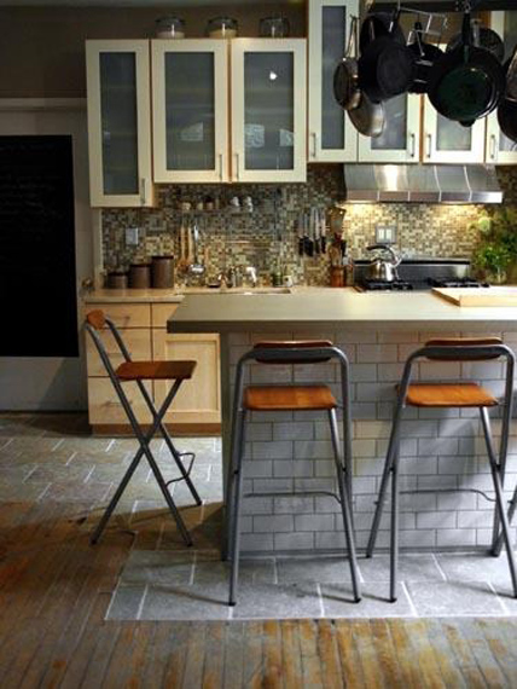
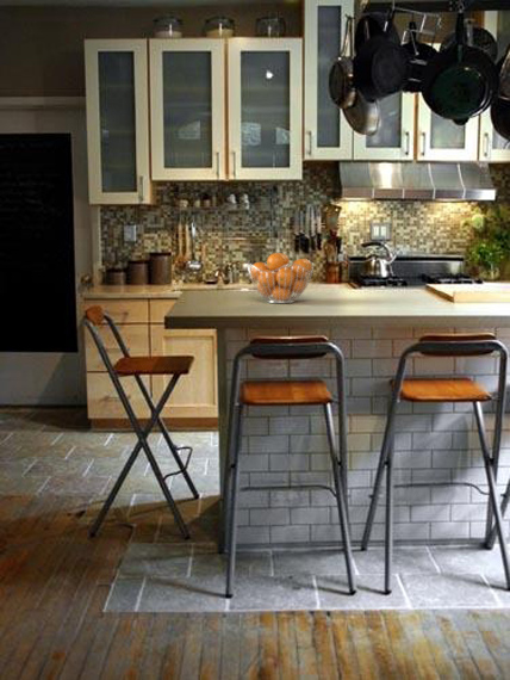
+ fruit basket (280, 277)
